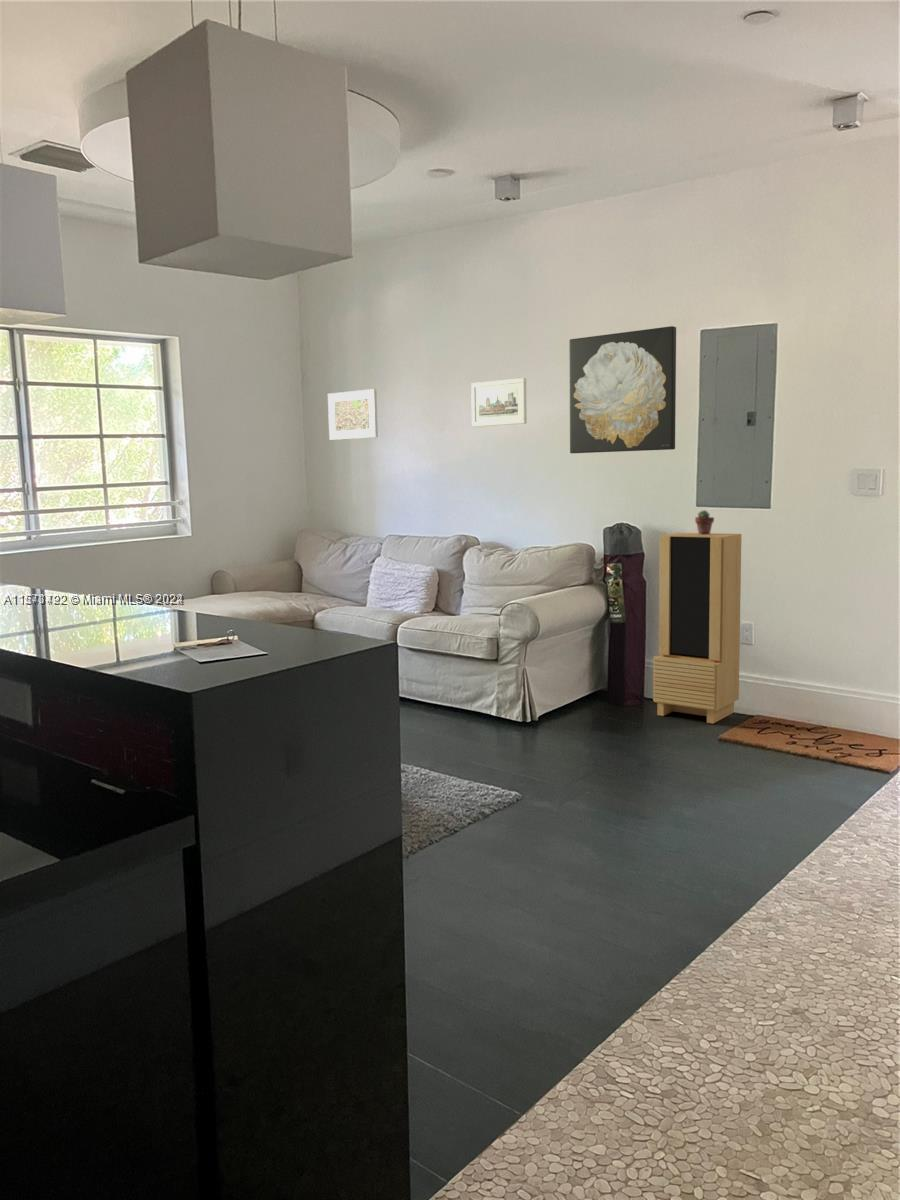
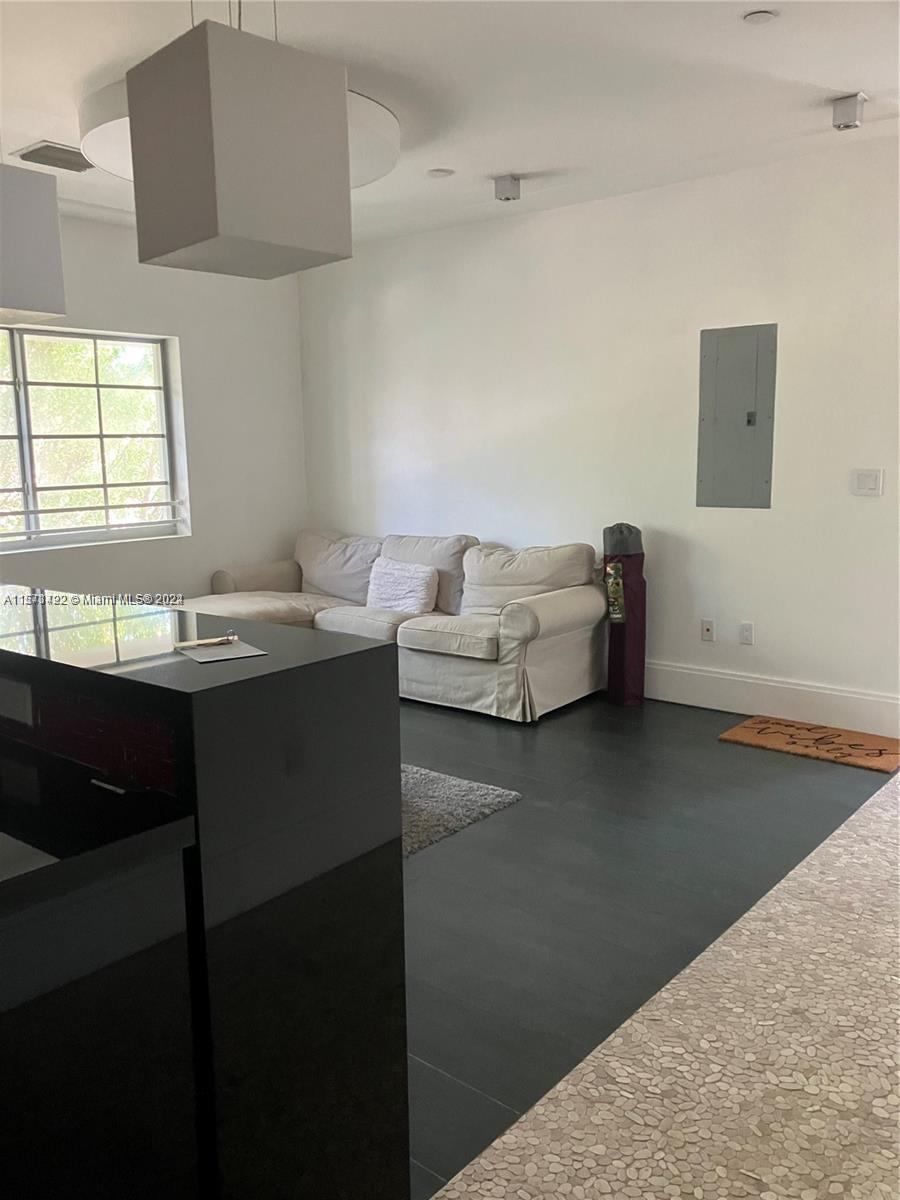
- wall art (621, 392)
- potted succulent (704, 521)
- storage cabinet (696, 625)
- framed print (352, 415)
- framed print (498, 403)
